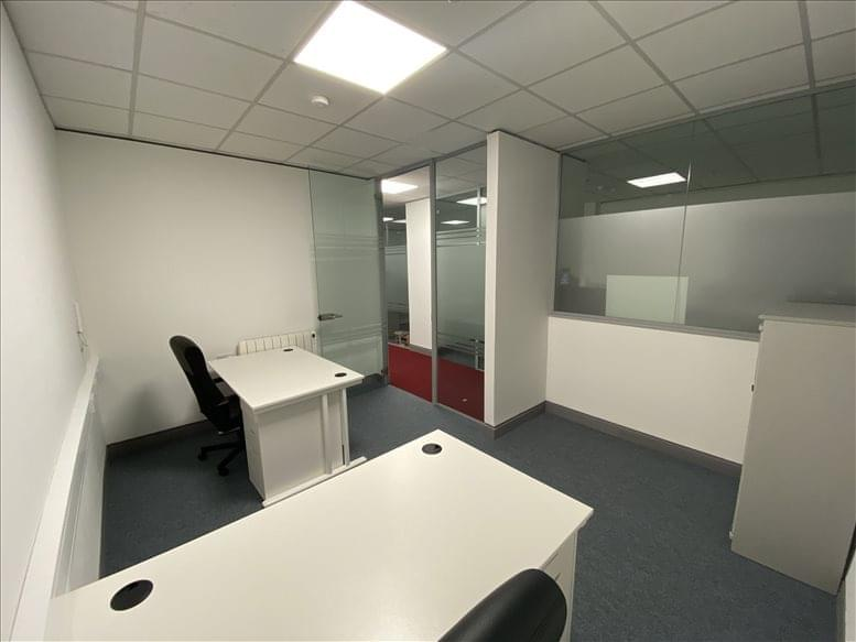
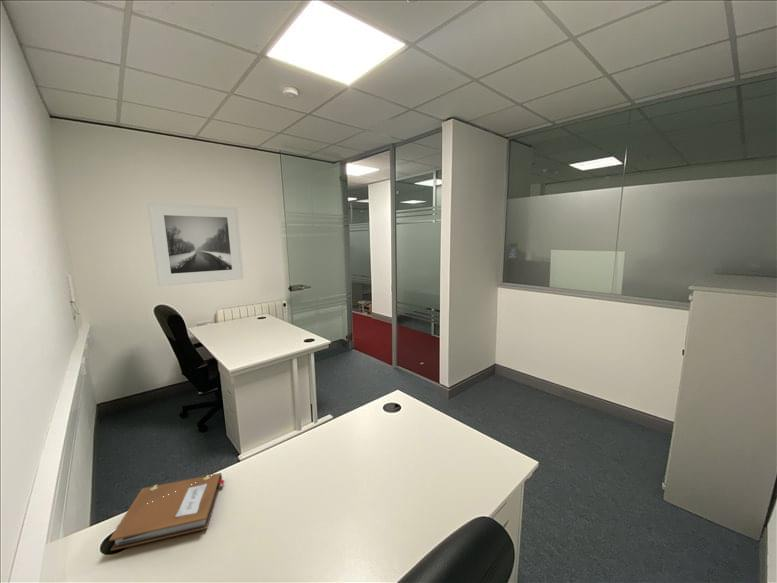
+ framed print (200, 244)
+ notebook (175, 505)
